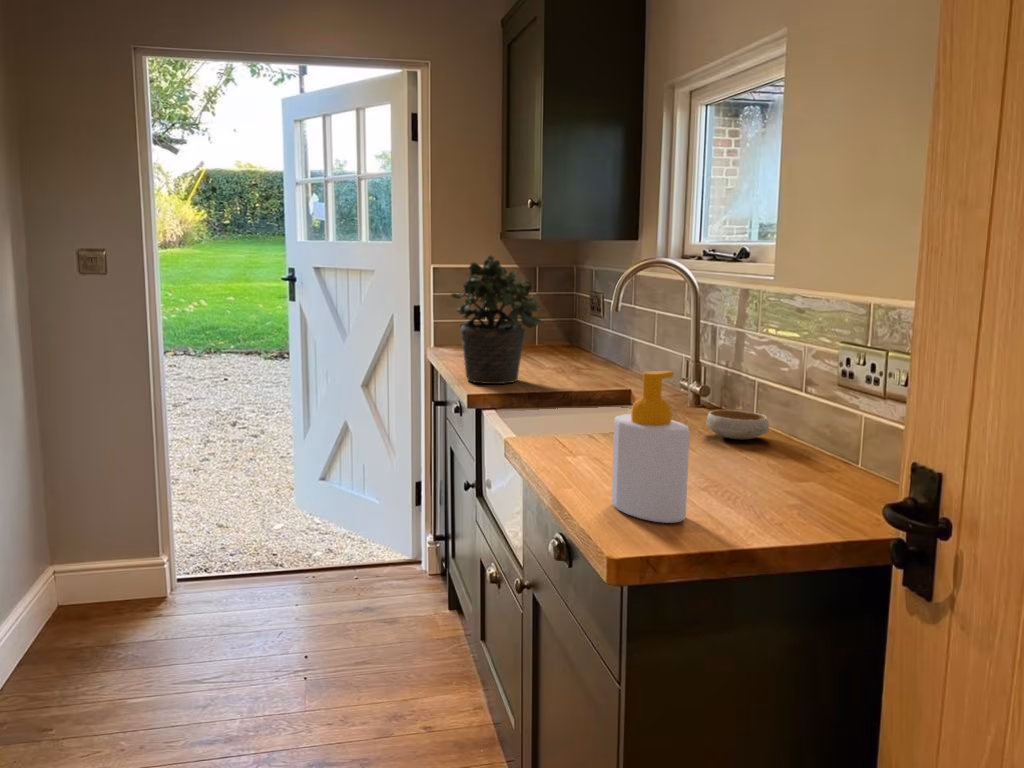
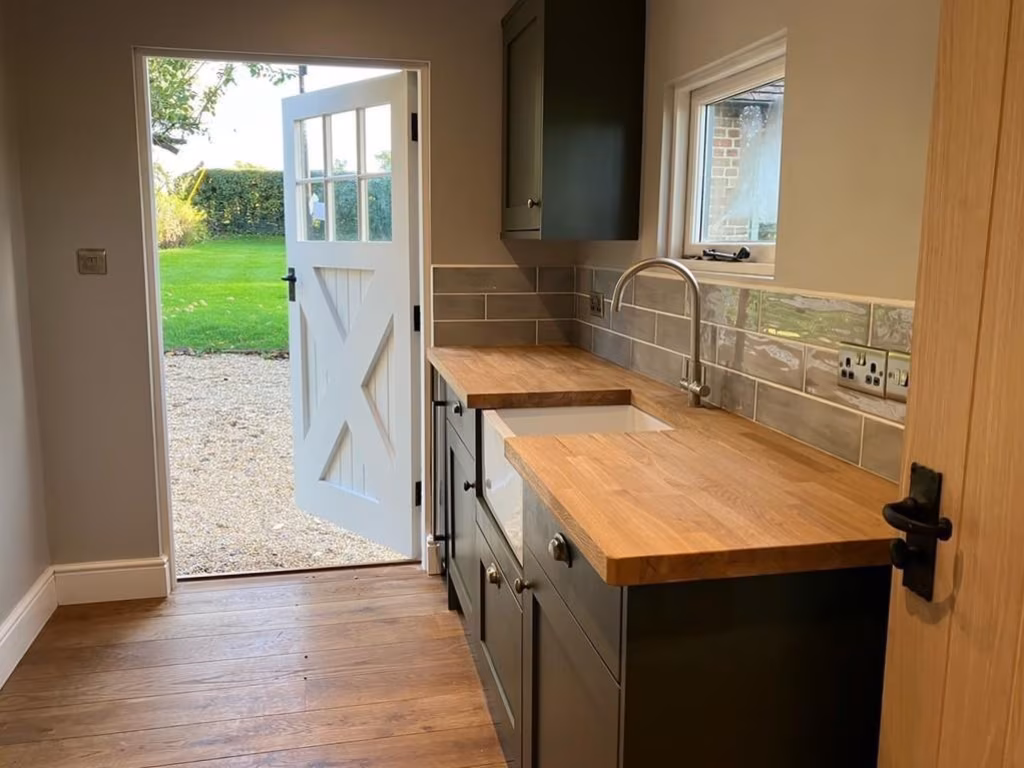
- soap bottle (650, 442)
- bowl (737, 425)
- potted plant (493, 318)
